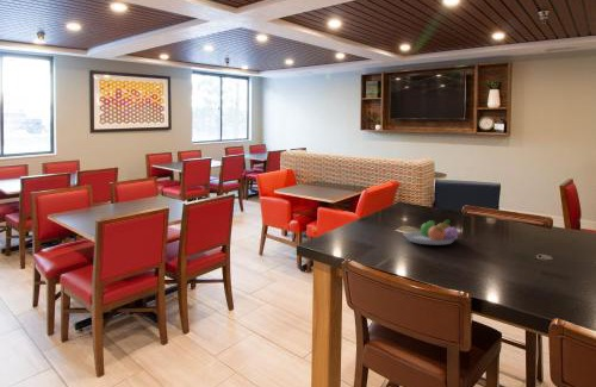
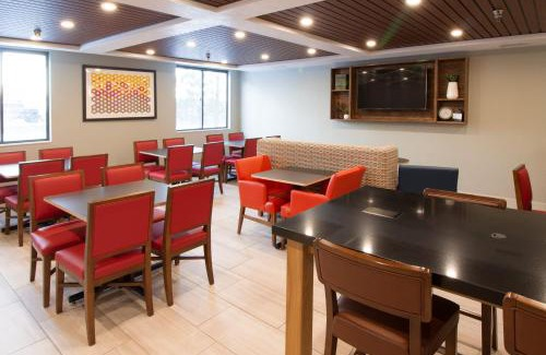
- fruit bowl (430, 230)
